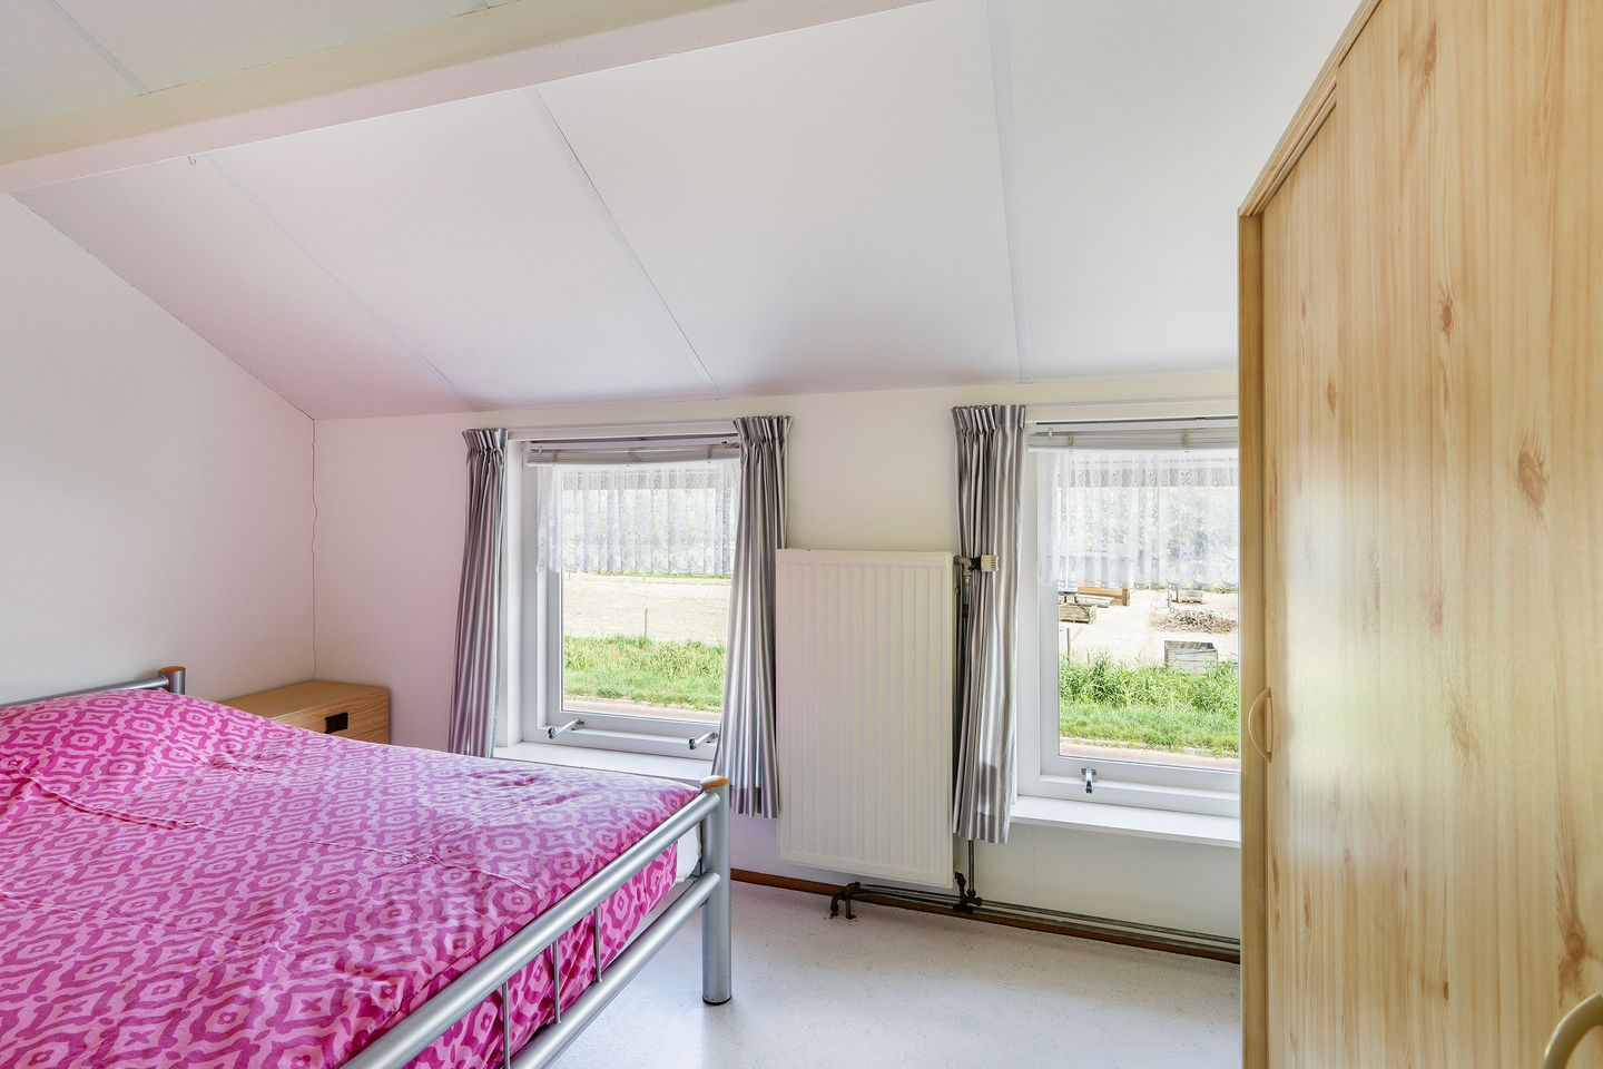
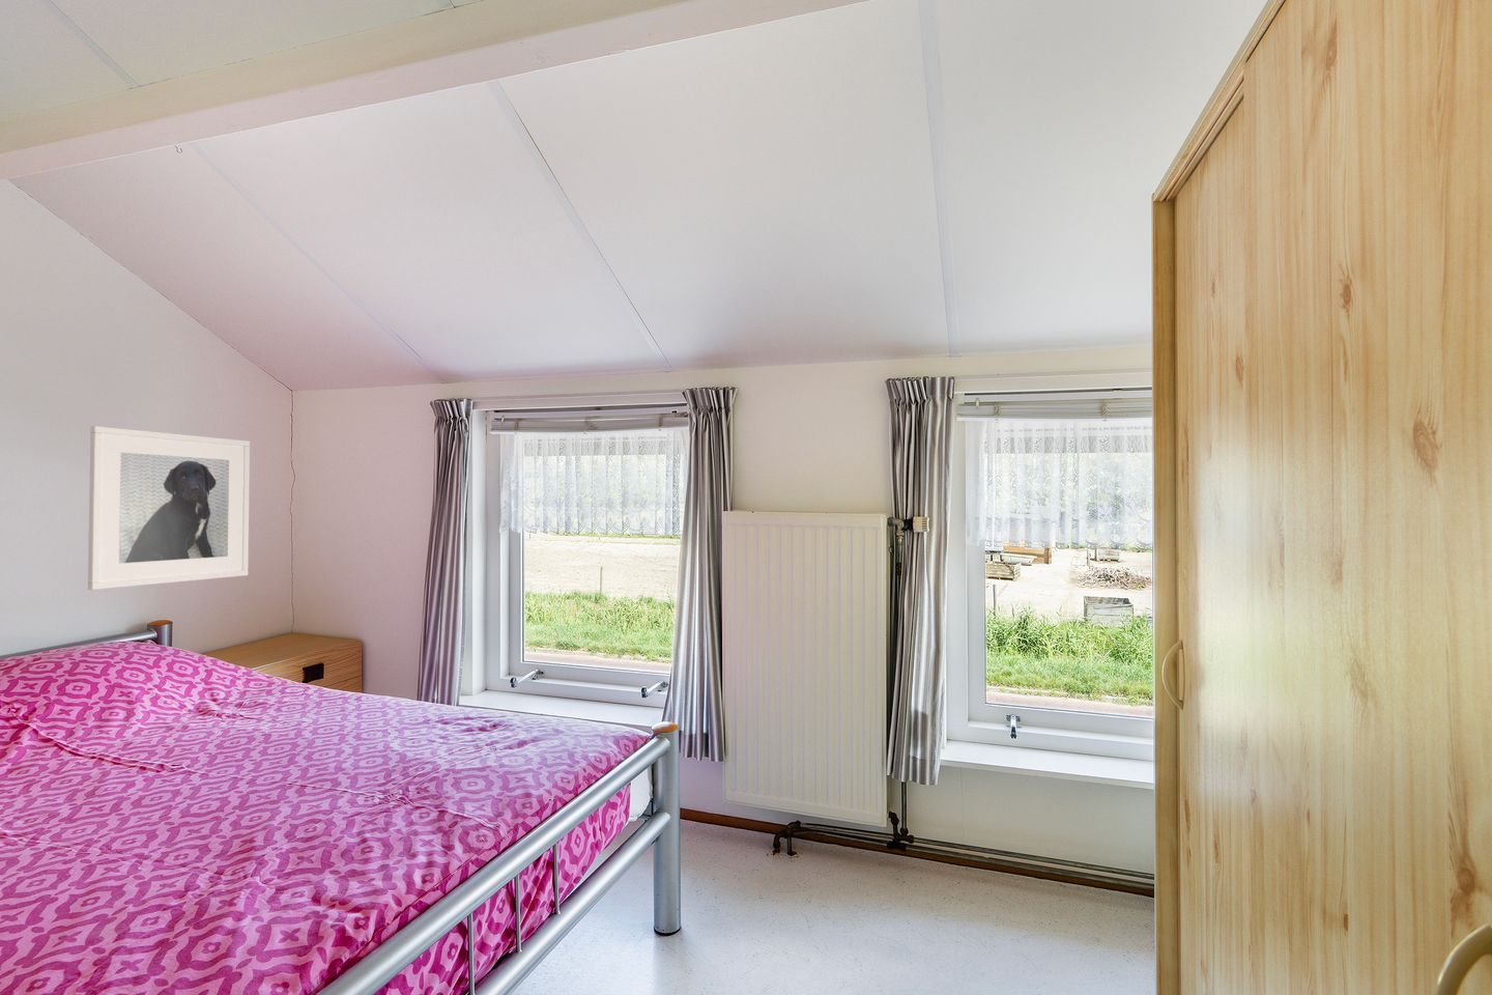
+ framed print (177, 507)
